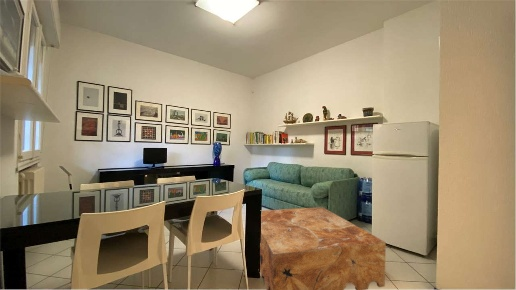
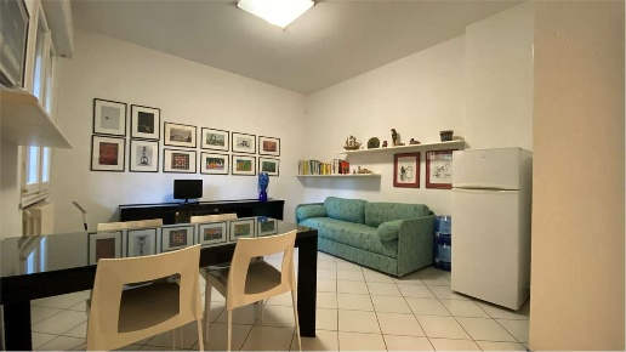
- coffee table (304, 242)
